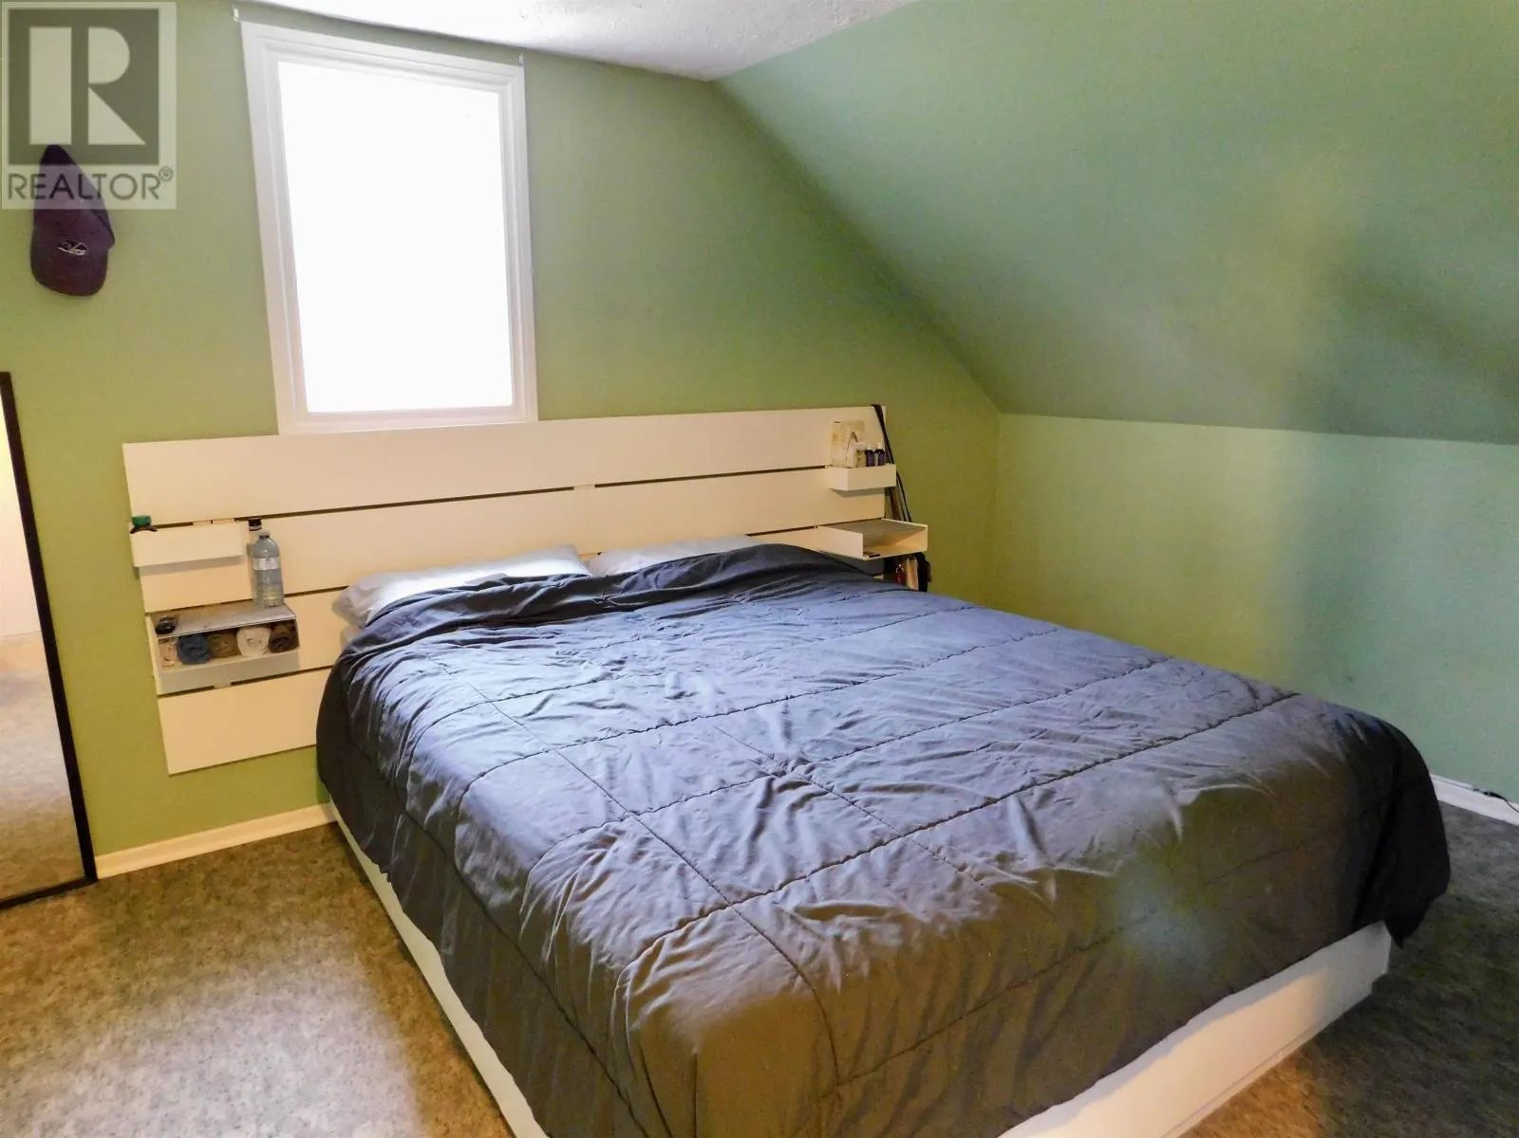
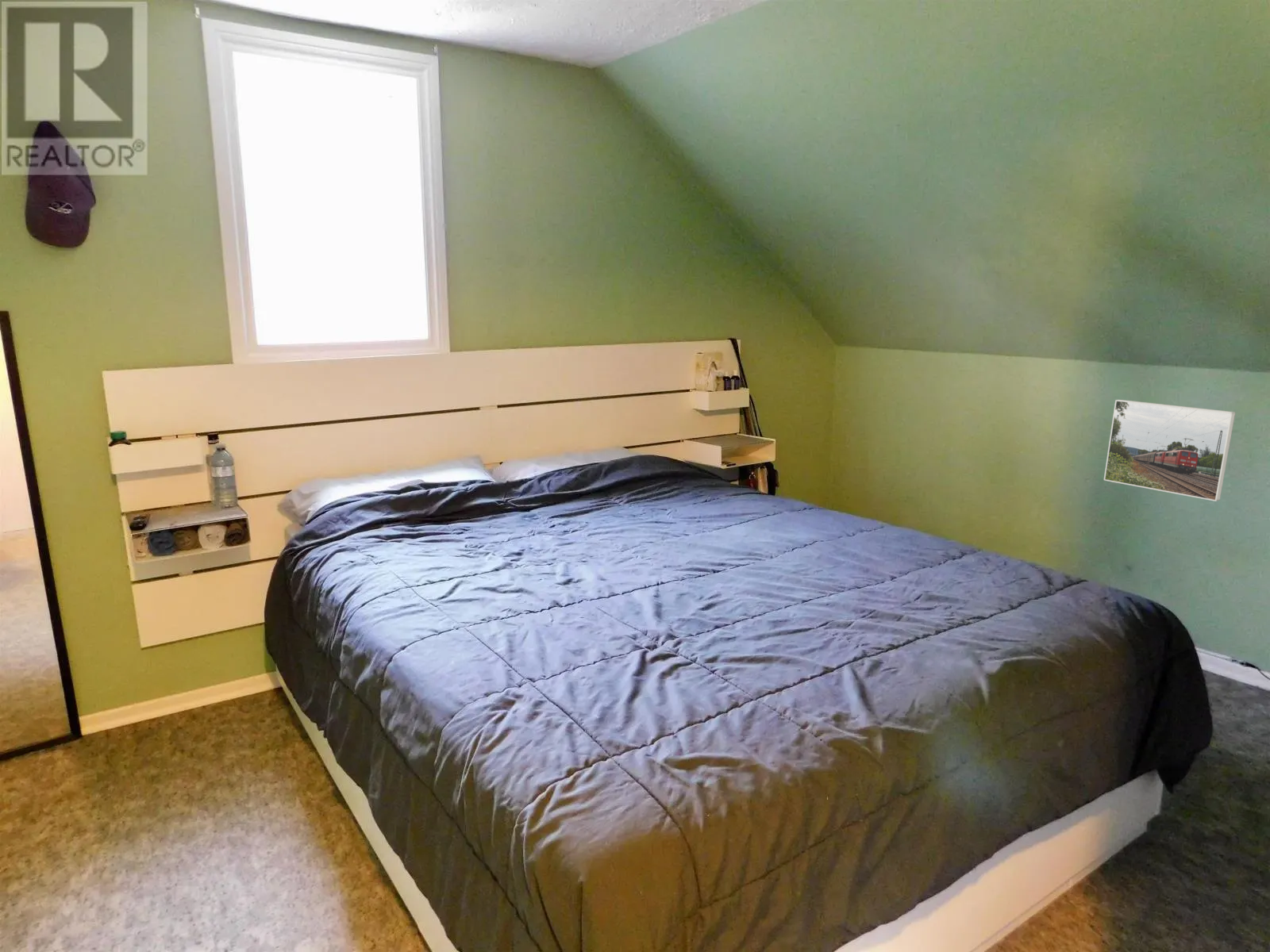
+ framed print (1165, 447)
